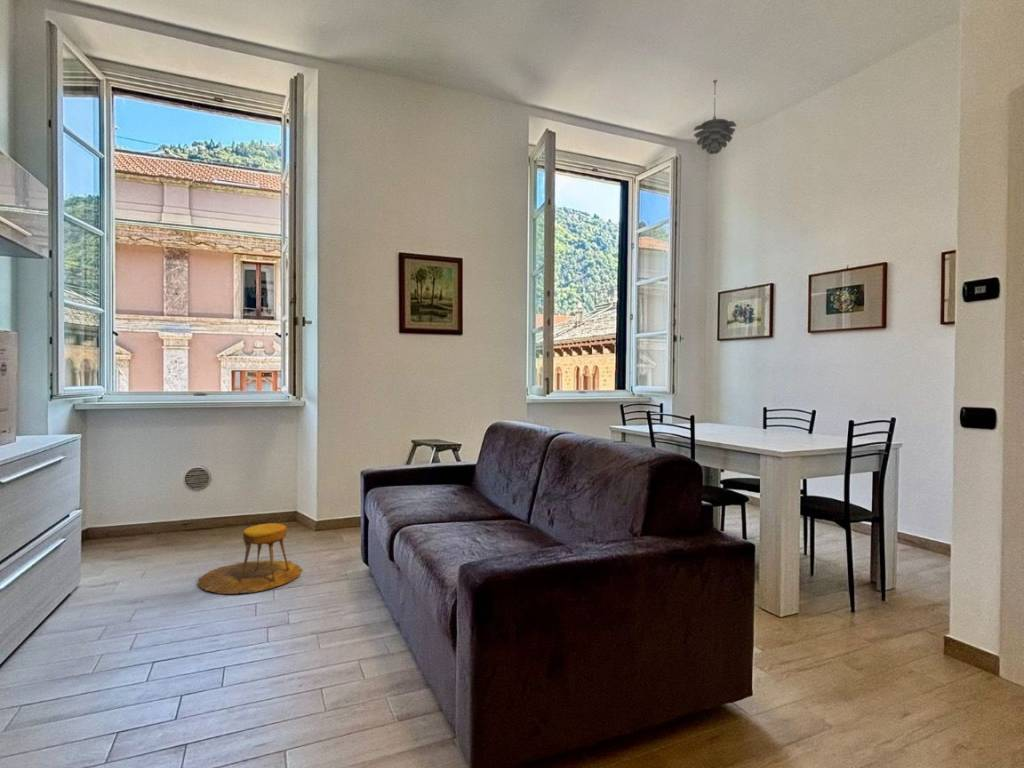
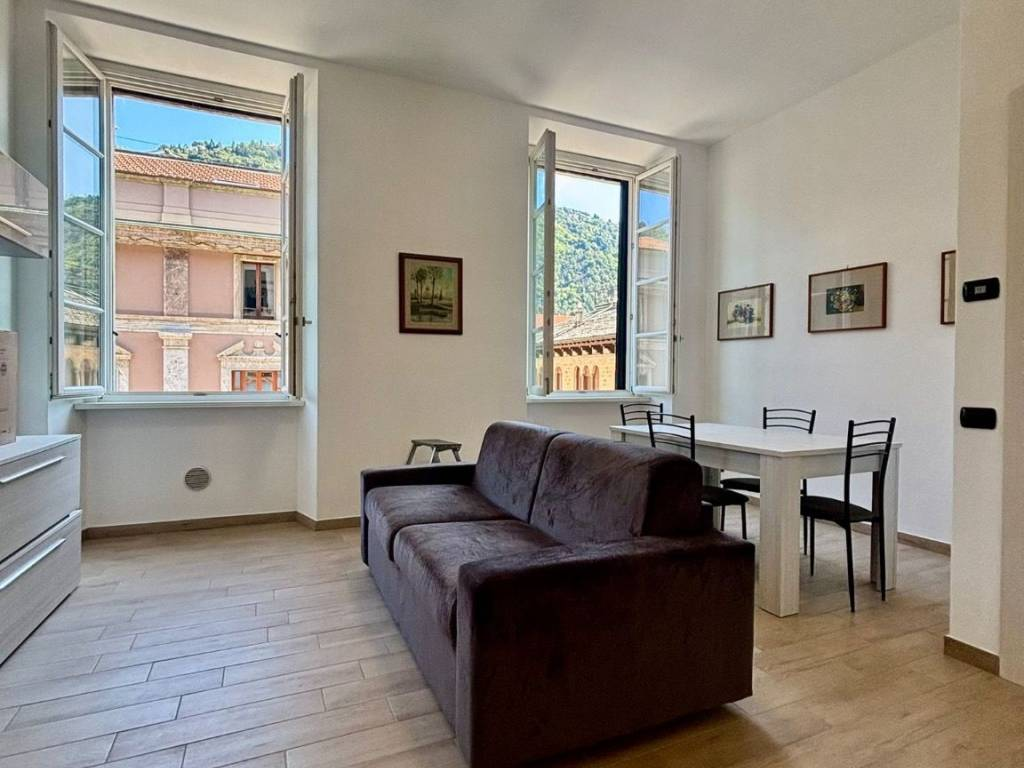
- pendant light (714, 116)
- stool (249, 551)
